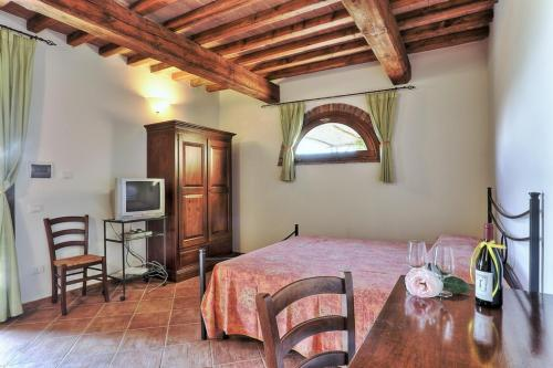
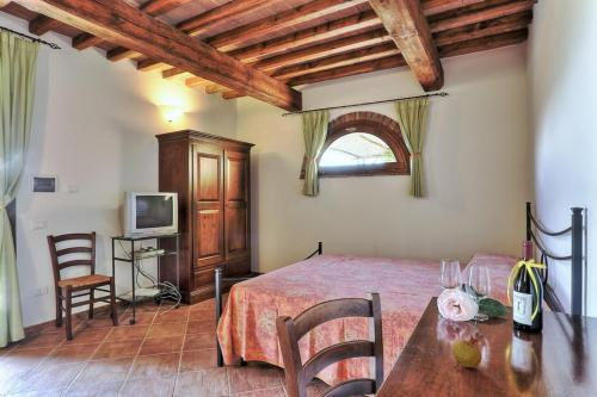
+ fruit (466, 351)
